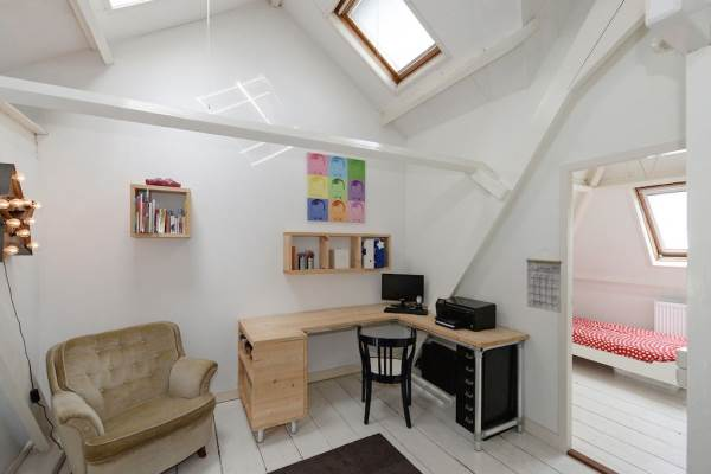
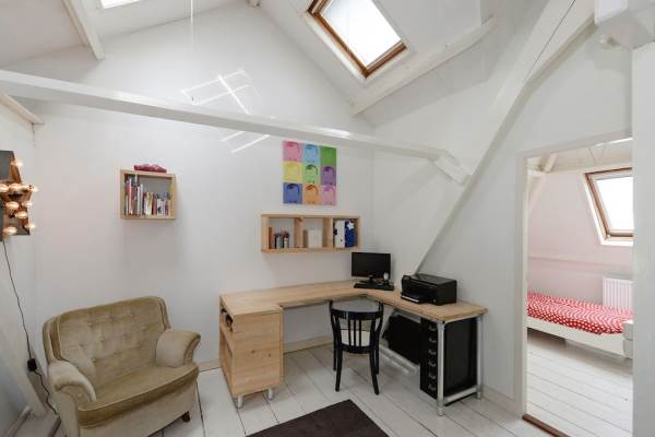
- calendar (543, 278)
